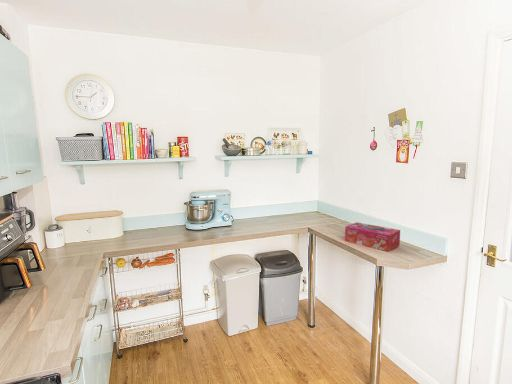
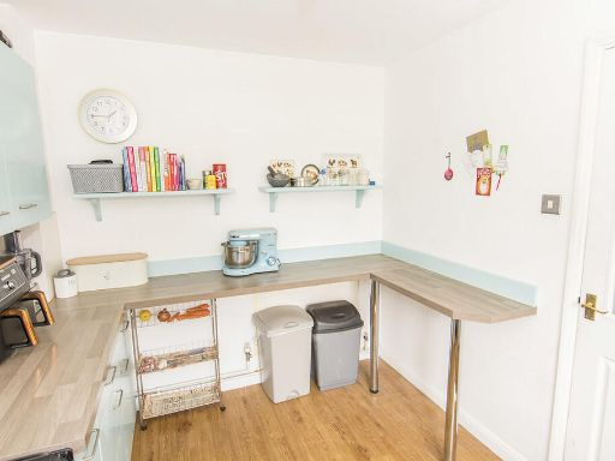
- tissue box (371, 235)
